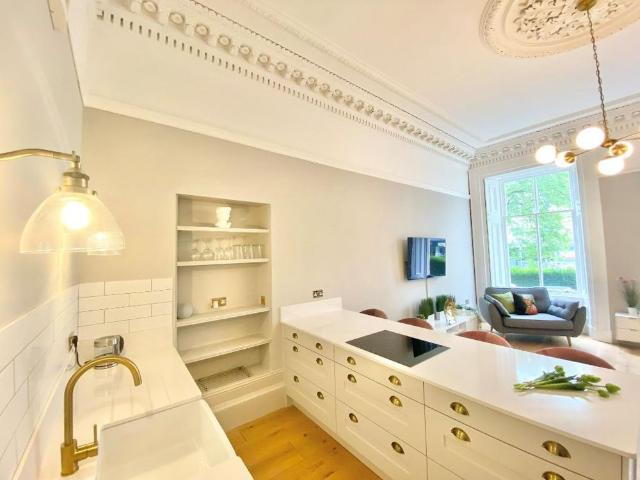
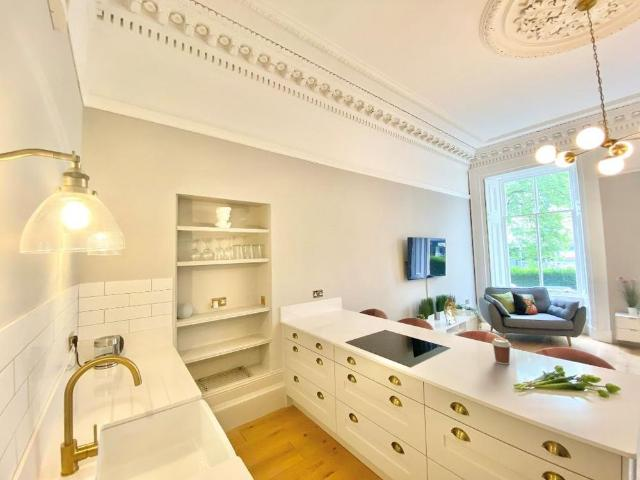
+ coffee cup (501, 351)
